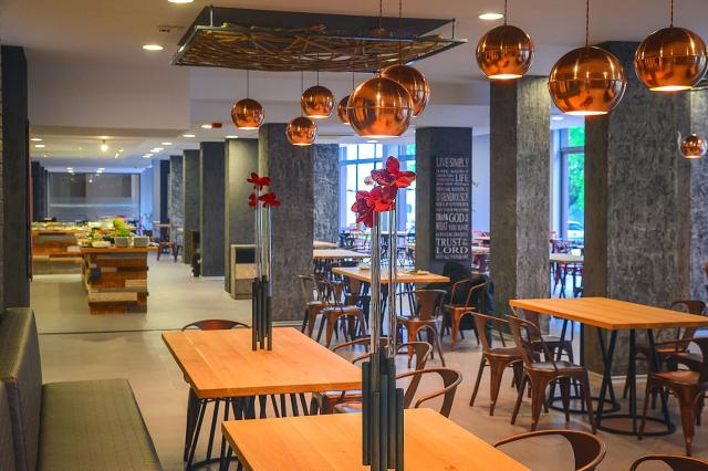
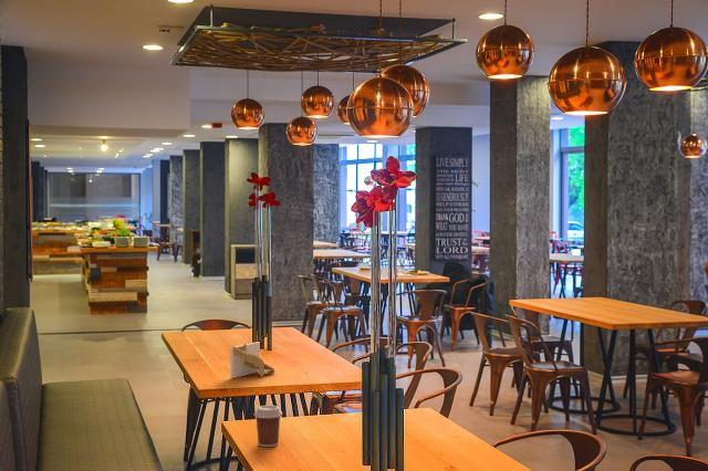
+ napkin holder (252, 359)
+ coffee cup (268, 426)
